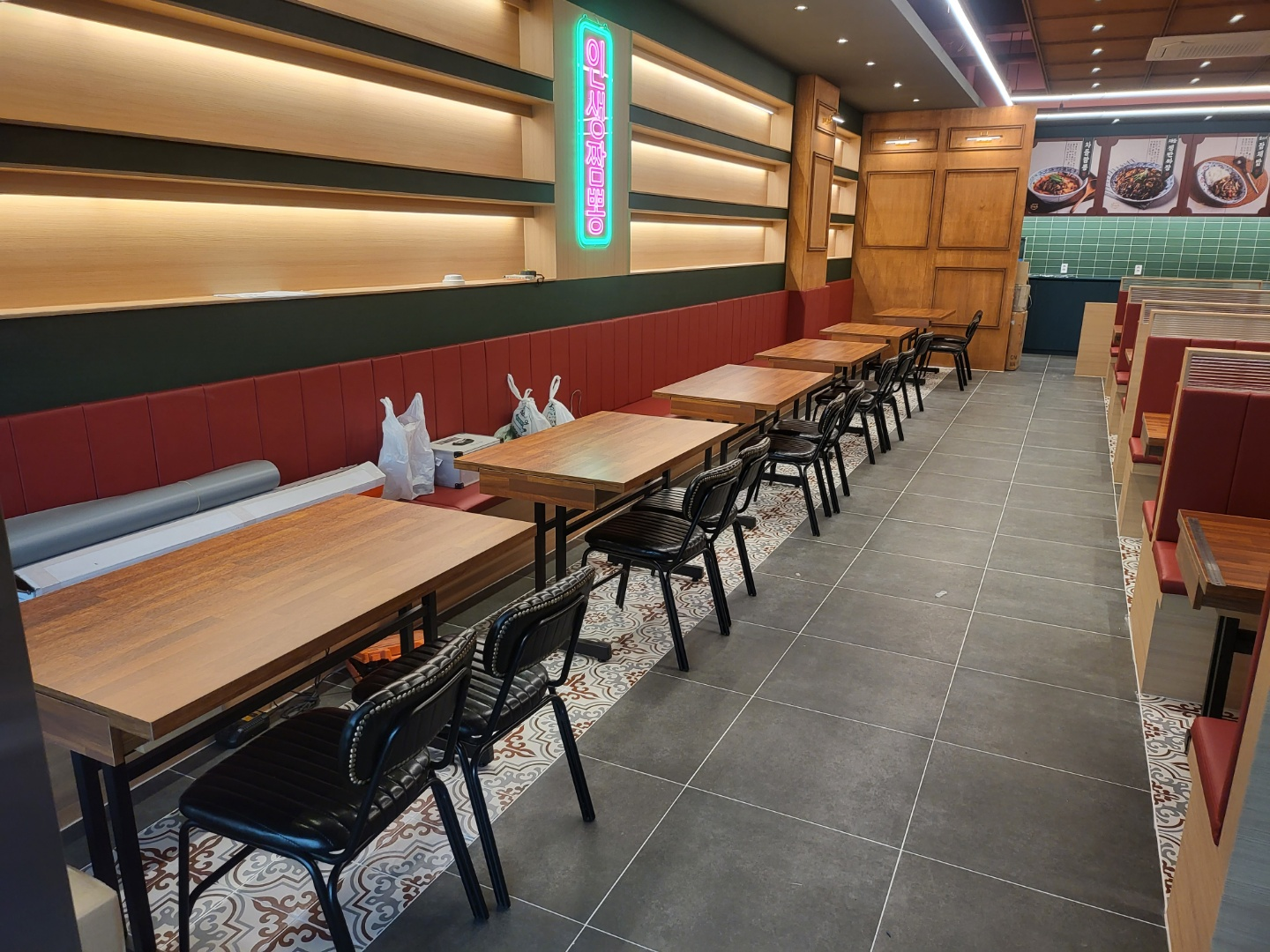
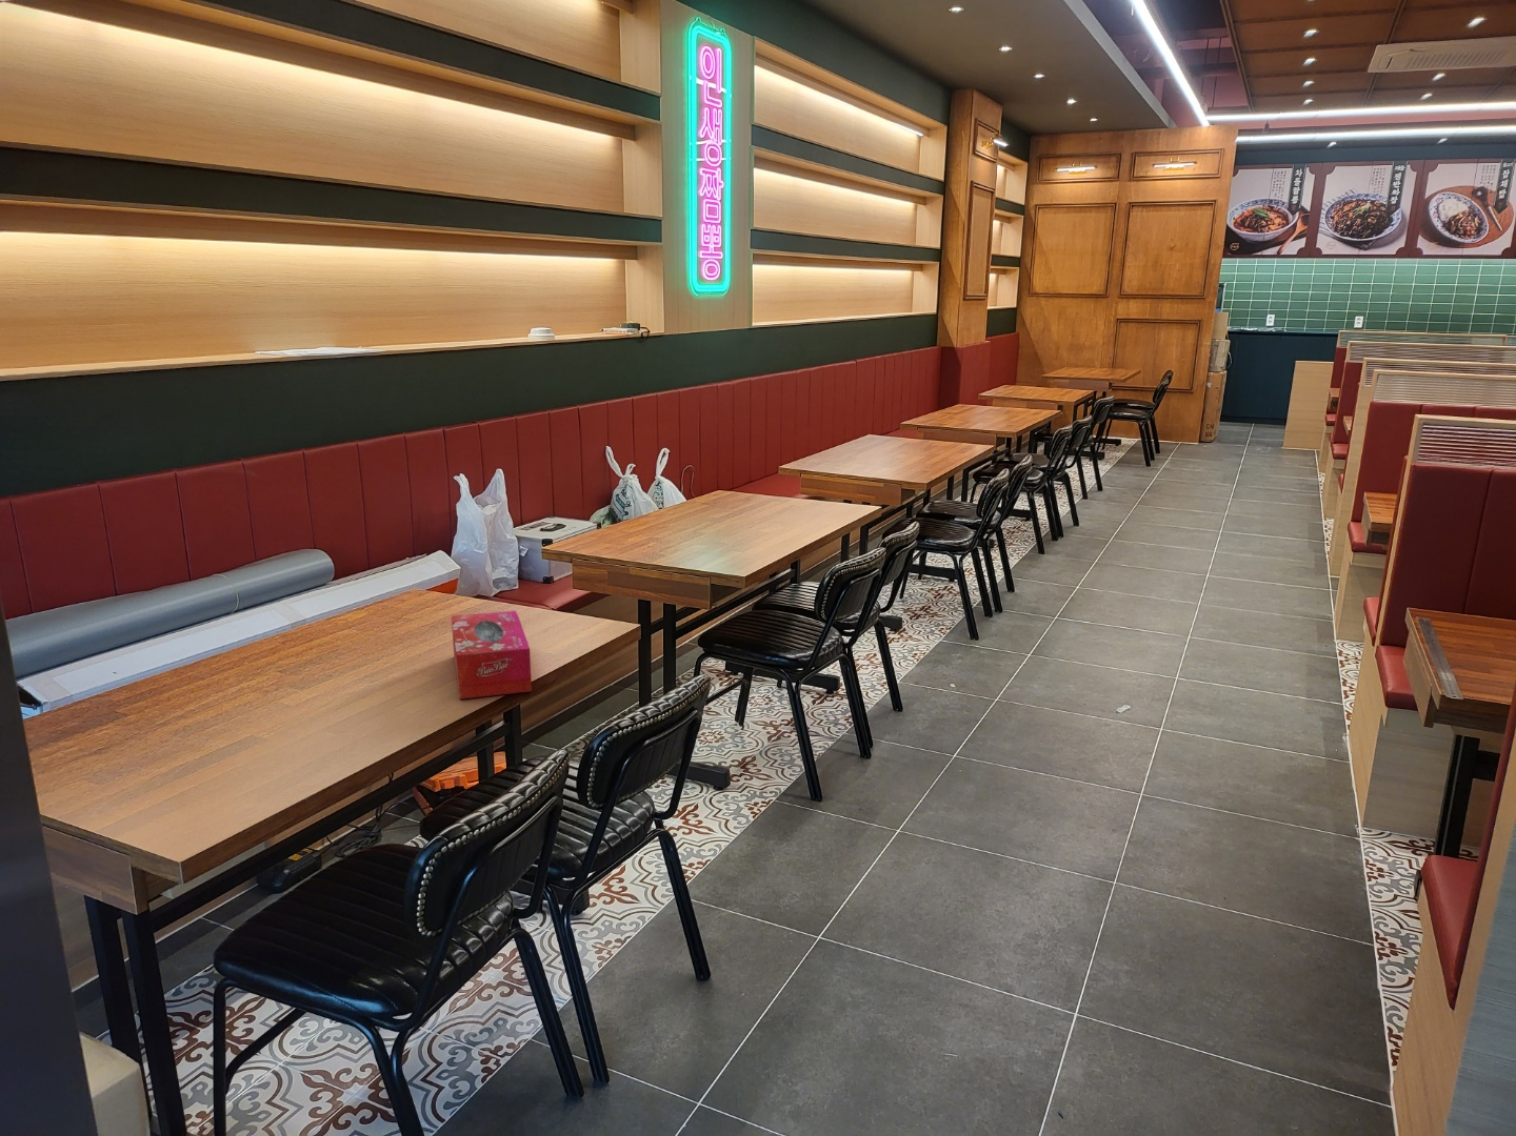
+ tissue box (489, 652)
